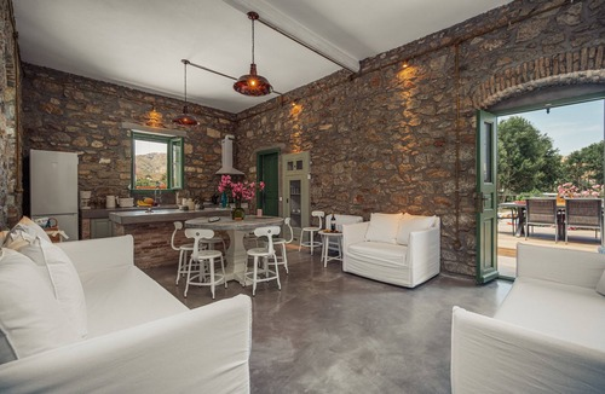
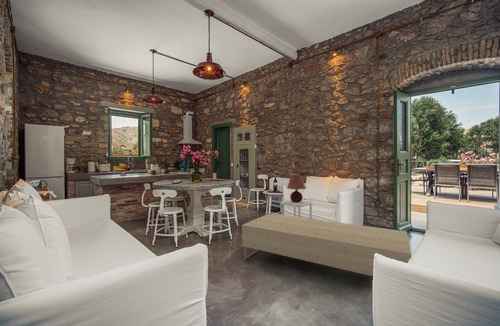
+ side table (295, 216)
+ coffee table (320, 245)
+ table lamp (296, 188)
